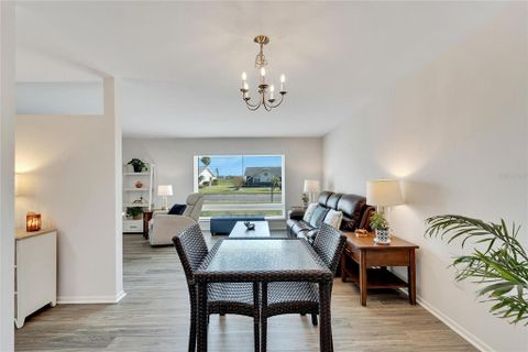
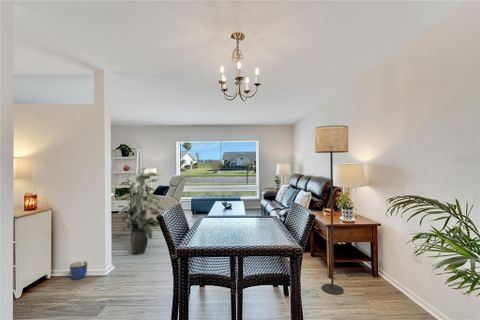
+ planter (78, 270)
+ floor lamp (331, 208)
+ indoor plant (142, 210)
